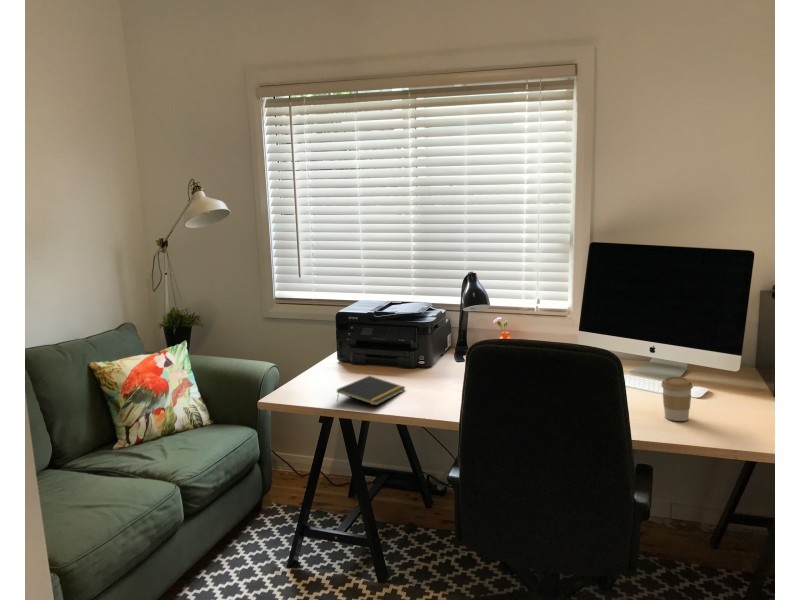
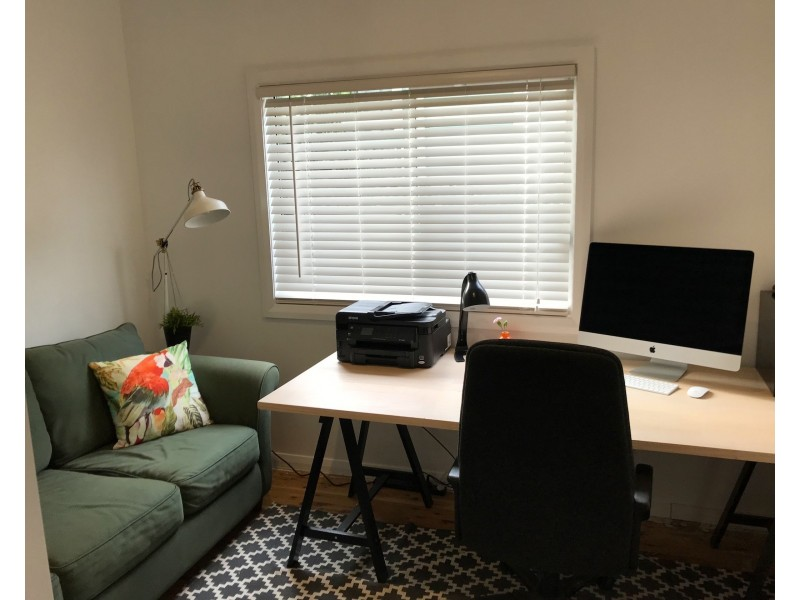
- coffee cup (676, 398)
- notepad (372, 389)
